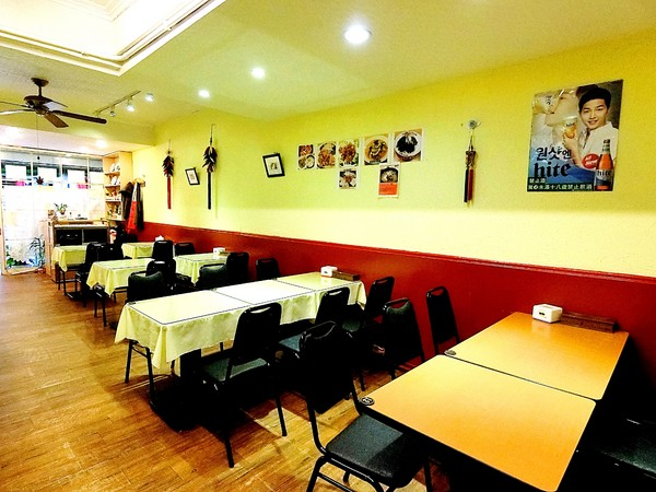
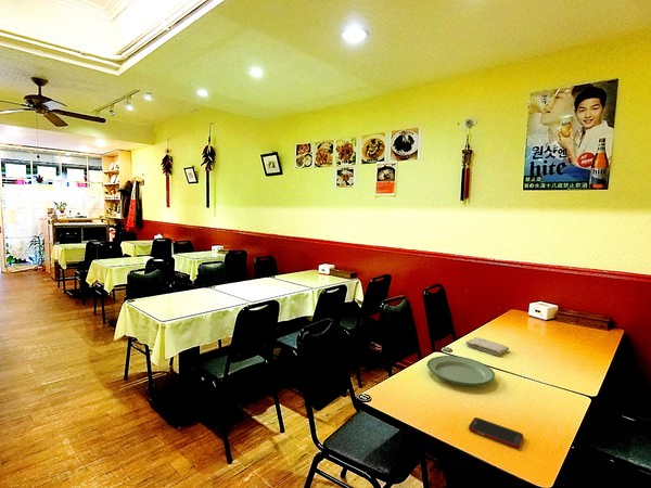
+ cell phone (495, 432)
+ plate (459, 371)
+ washcloth (486, 345)
